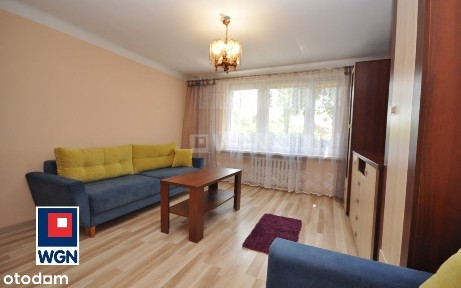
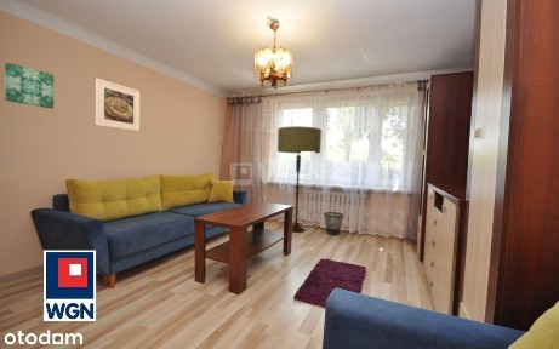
+ wall art (30, 86)
+ floor lamp (297, 179)
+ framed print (119, 107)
+ wastebasket (332, 223)
